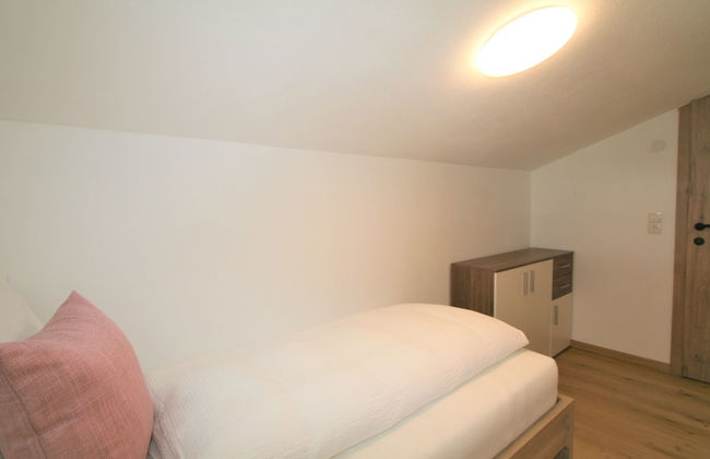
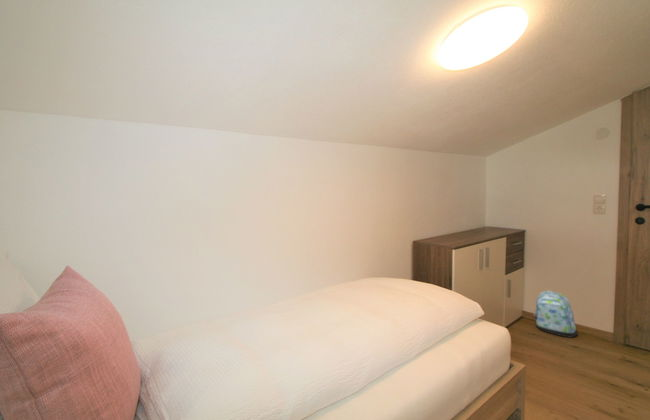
+ backpack (553, 312)
